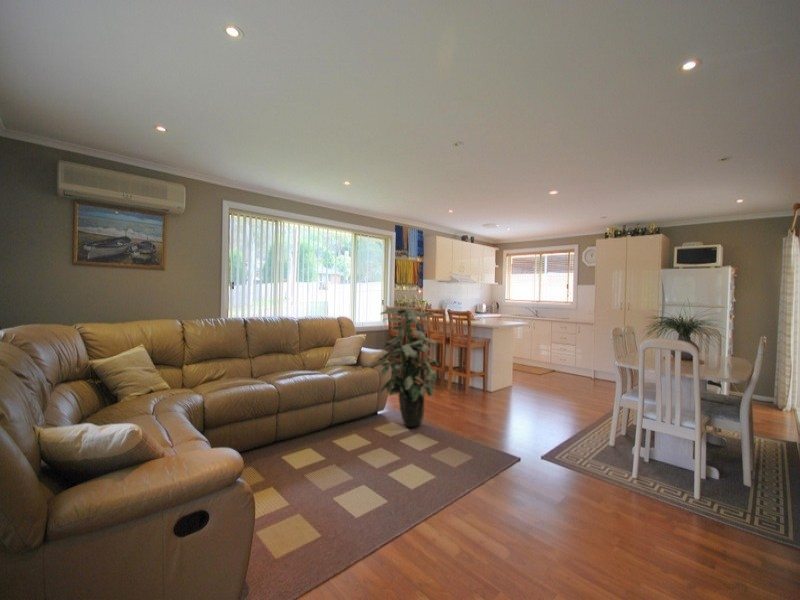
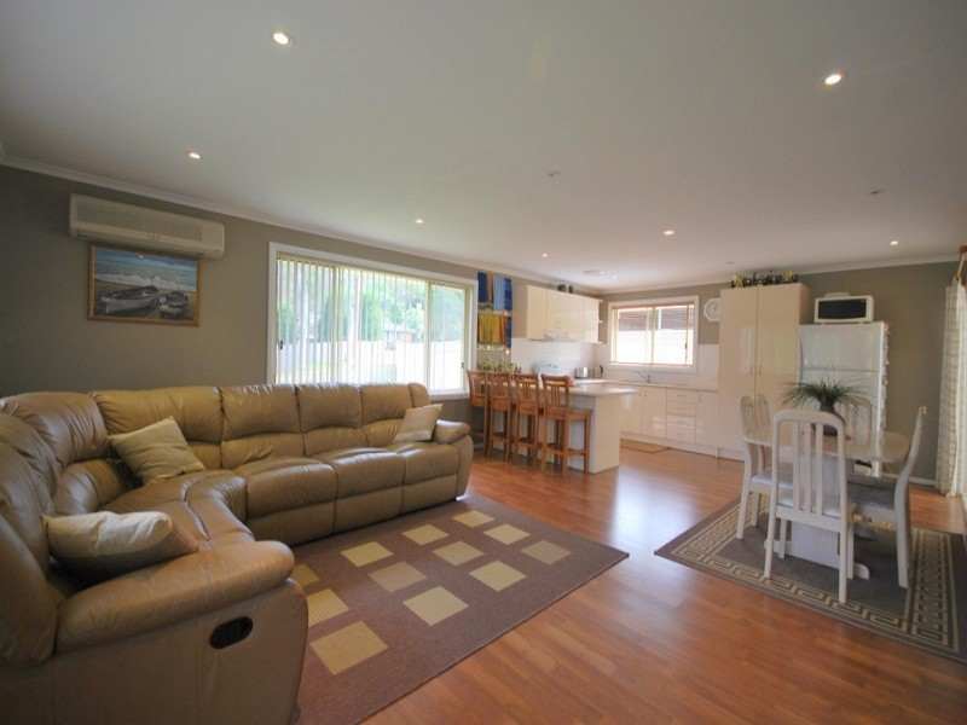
- indoor plant (407, 363)
